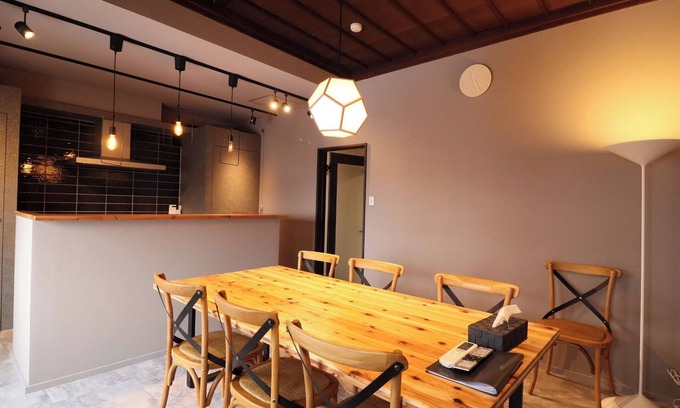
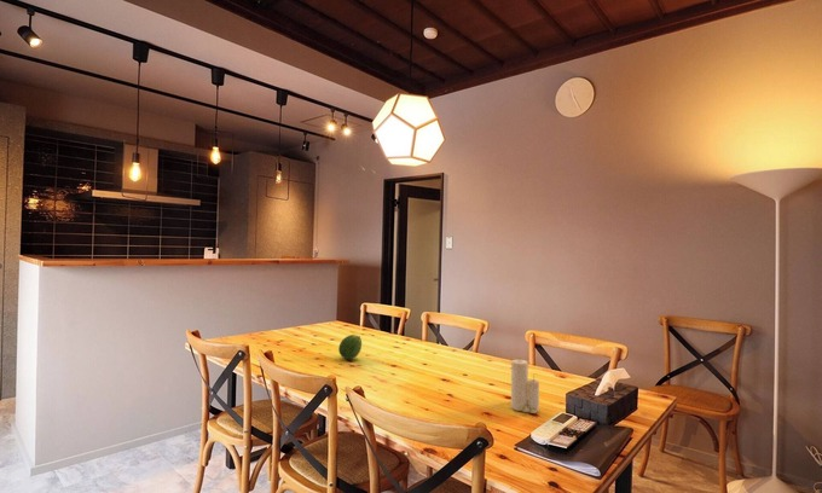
+ candle (523, 381)
+ fruit (349, 347)
